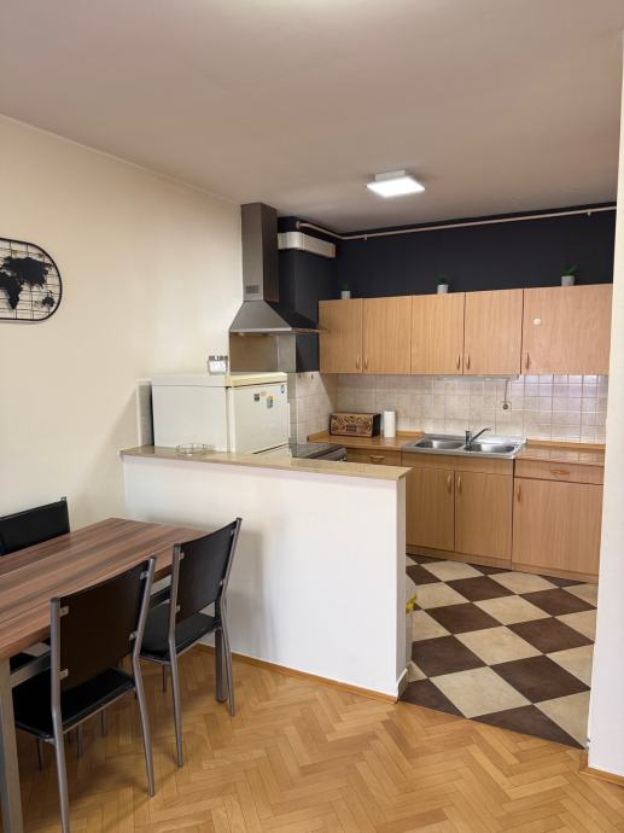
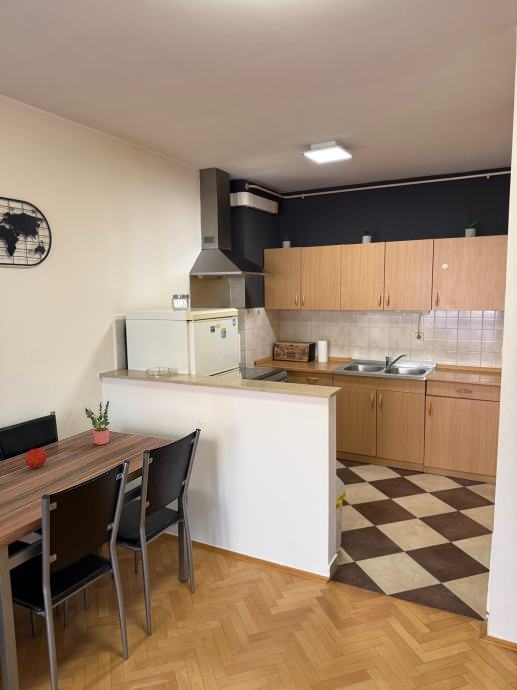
+ fruit (35, 457)
+ potted plant (95, 424)
